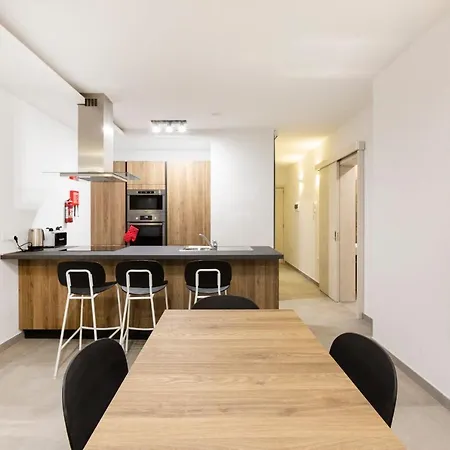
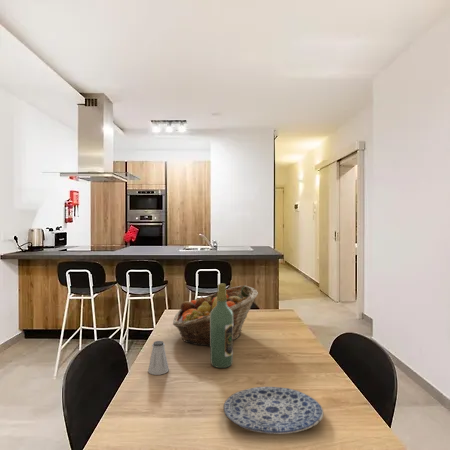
+ wine bottle (221, 324)
+ fruit basket (212, 309)
+ plate (272, 408)
+ saltshaker (158, 356)
